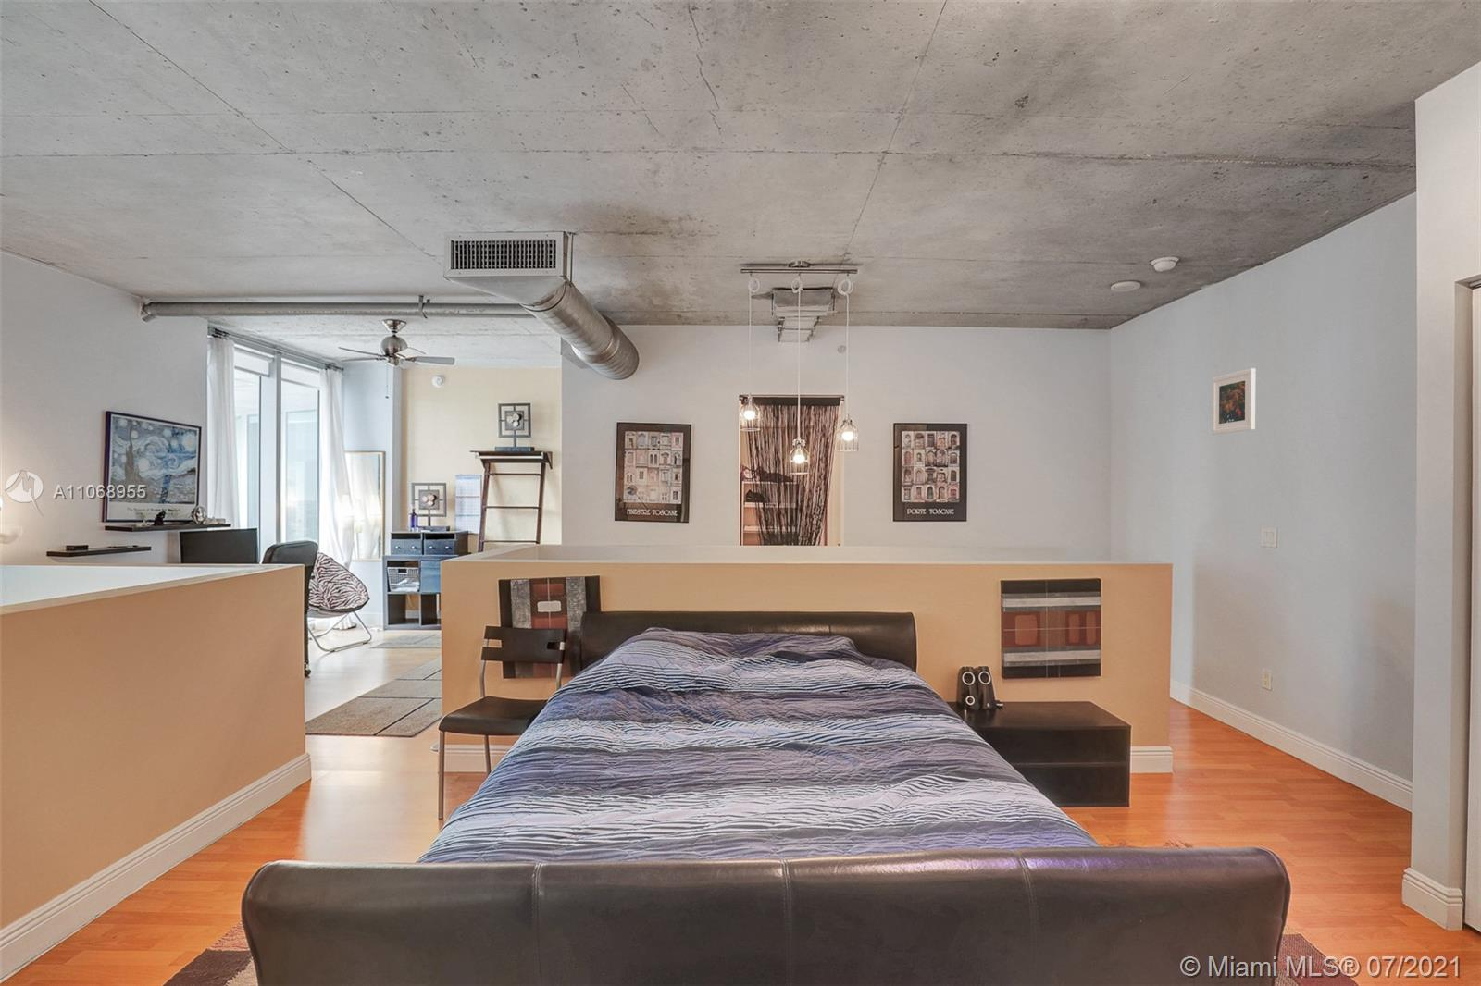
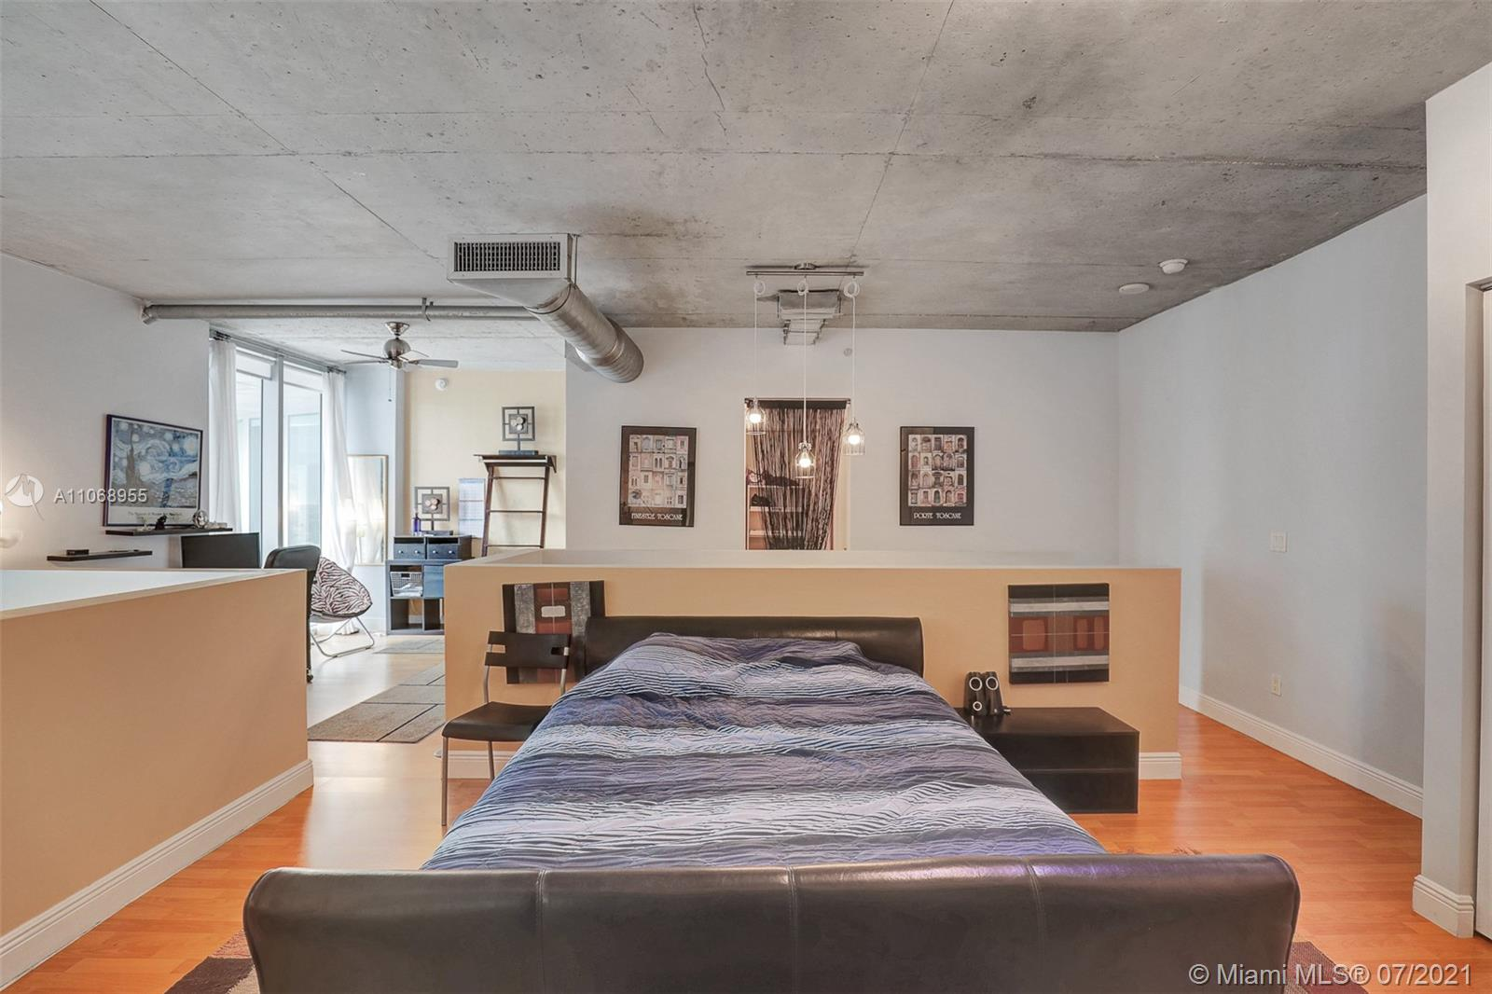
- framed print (1232, 403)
